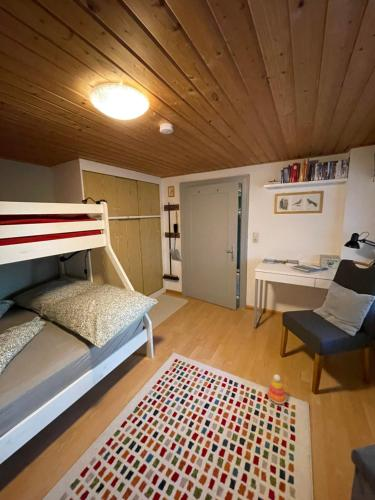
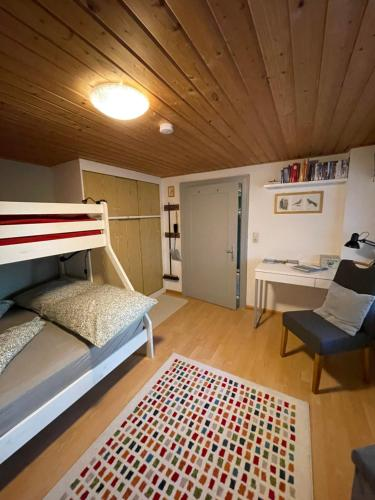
- stacking toy (277, 386)
